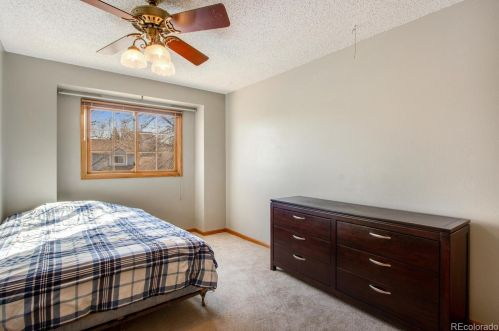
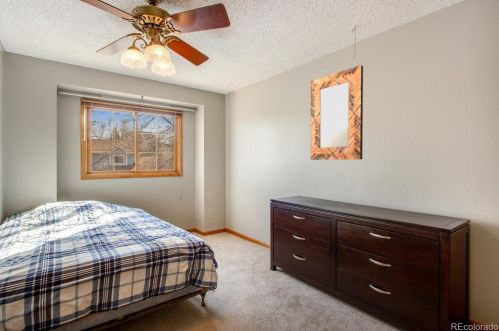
+ home mirror (334, 116)
